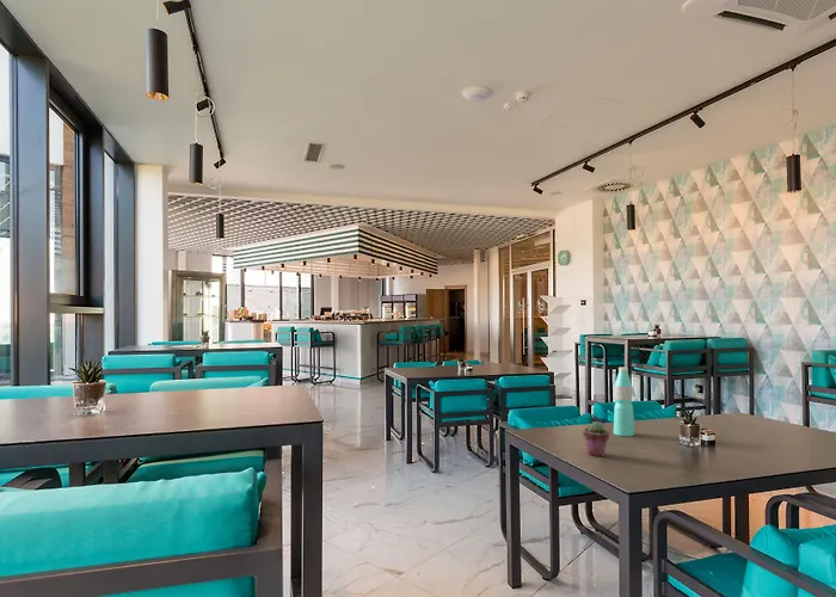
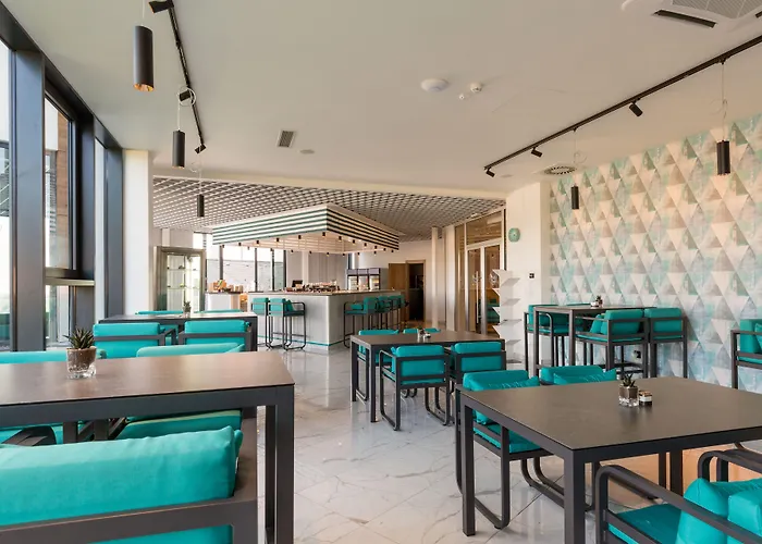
- water bottle (623, 400)
- potted succulent (596, 437)
